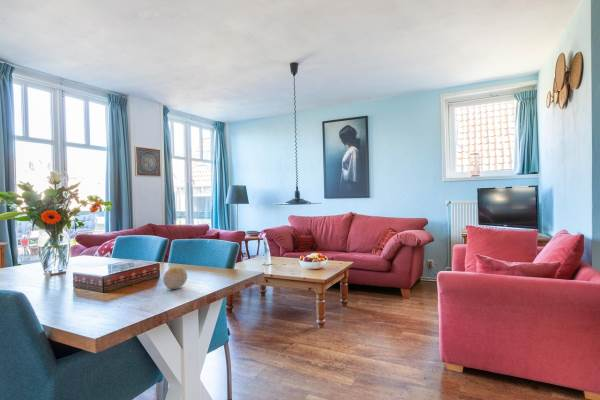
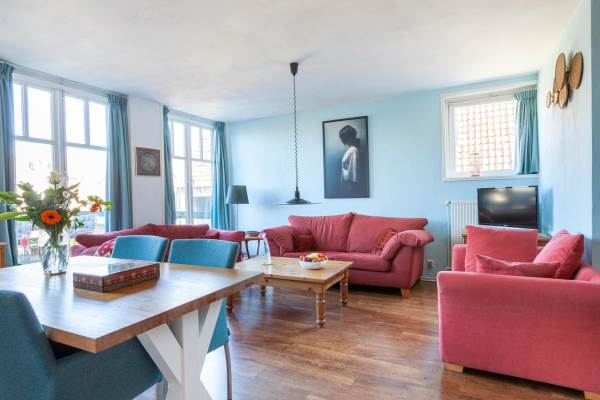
- fruit (175, 278)
